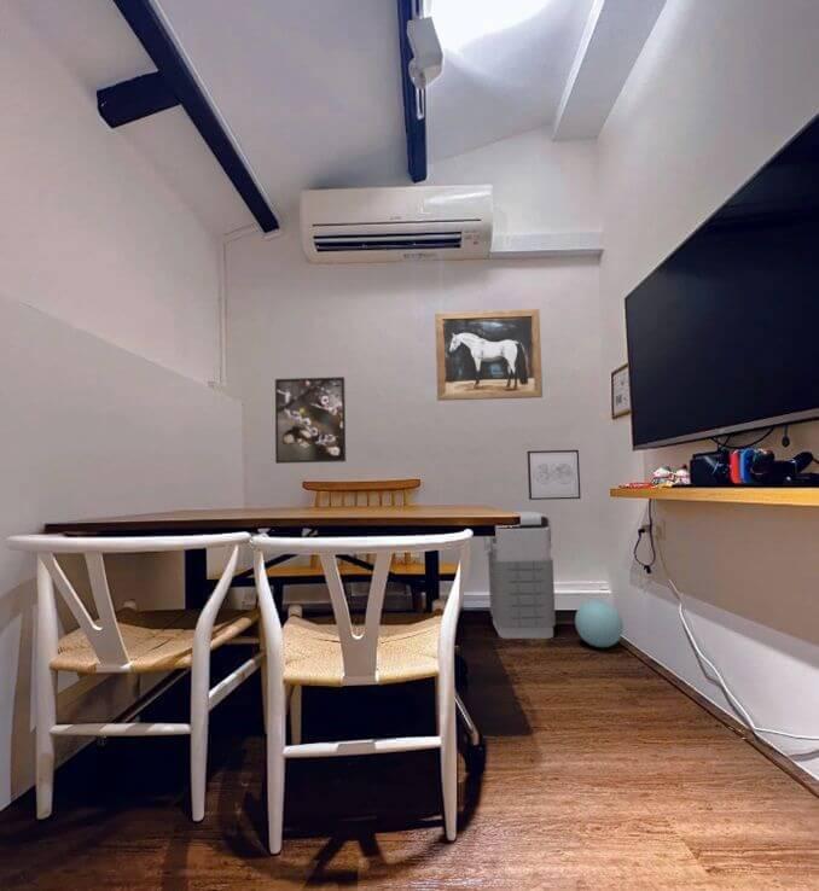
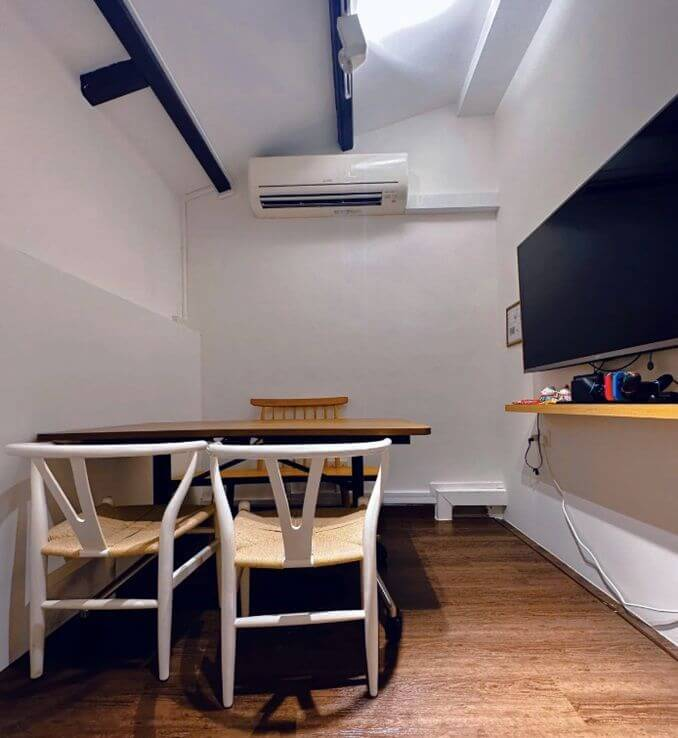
- wall art (553, 474)
- grenade (518, 570)
- ball (598, 623)
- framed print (309, 419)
- wall art (488, 355)
